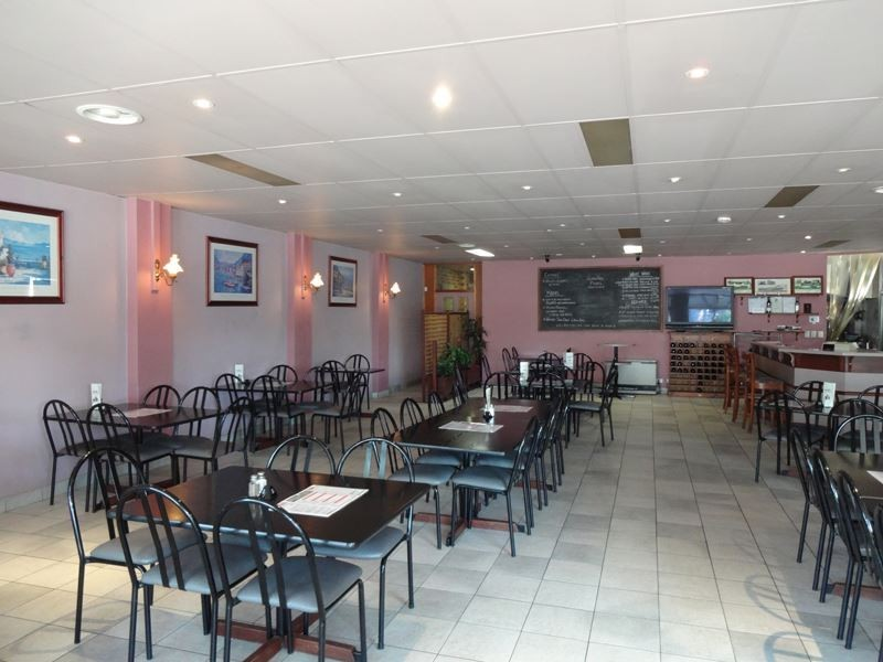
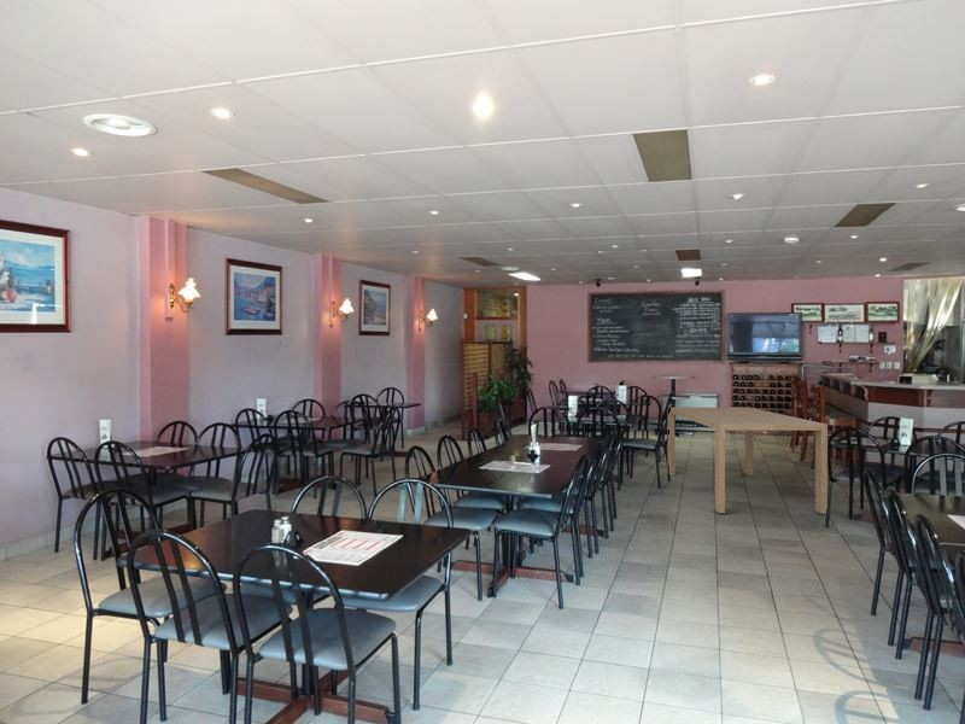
+ dining table (745, 453)
